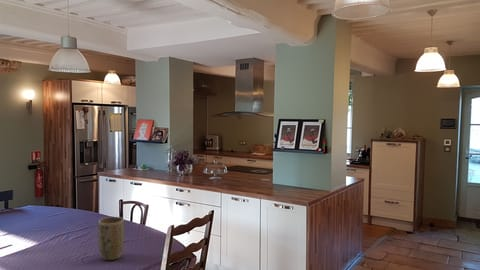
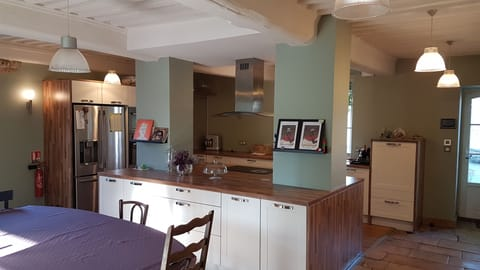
- plant pot (111, 238)
